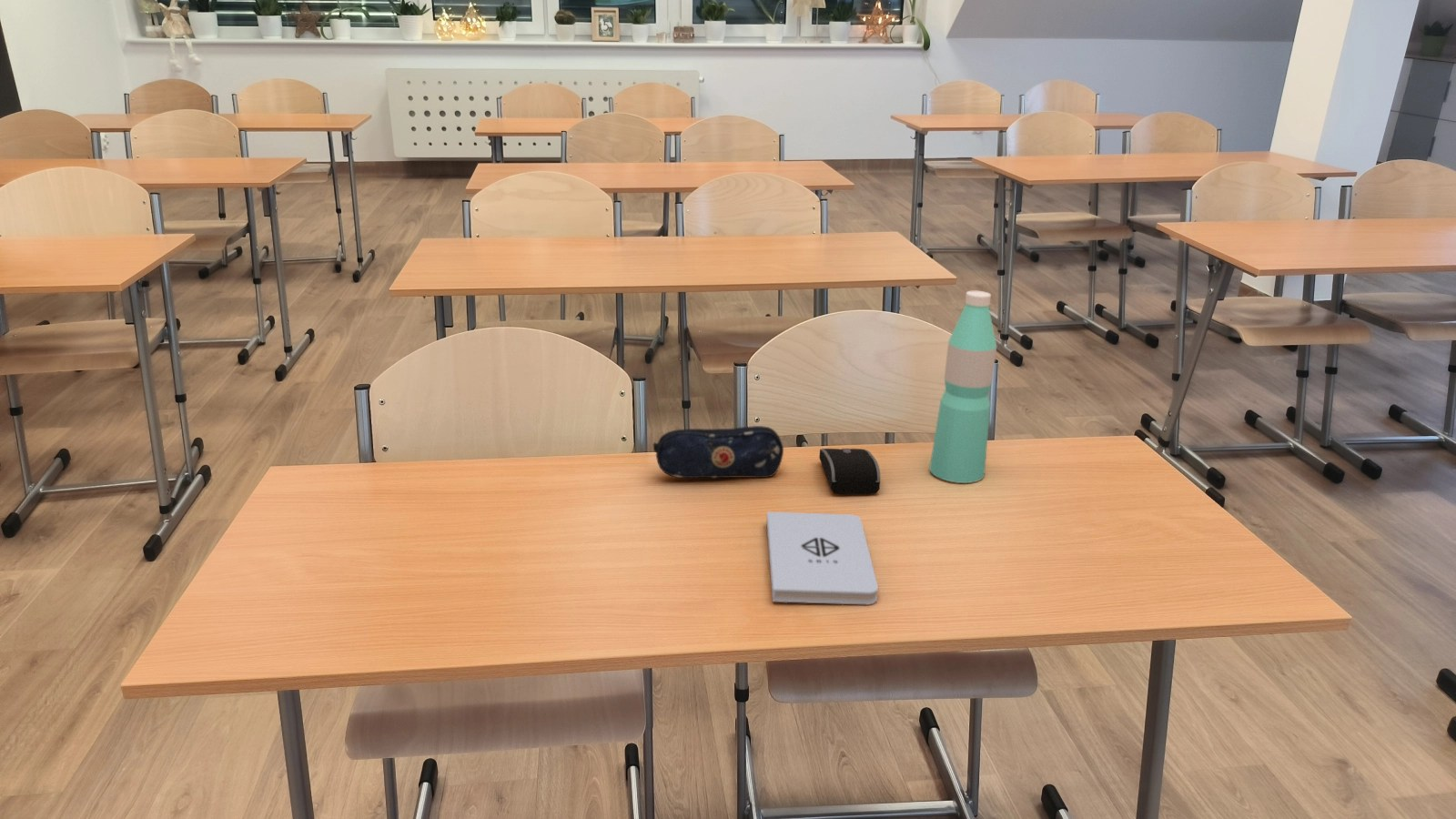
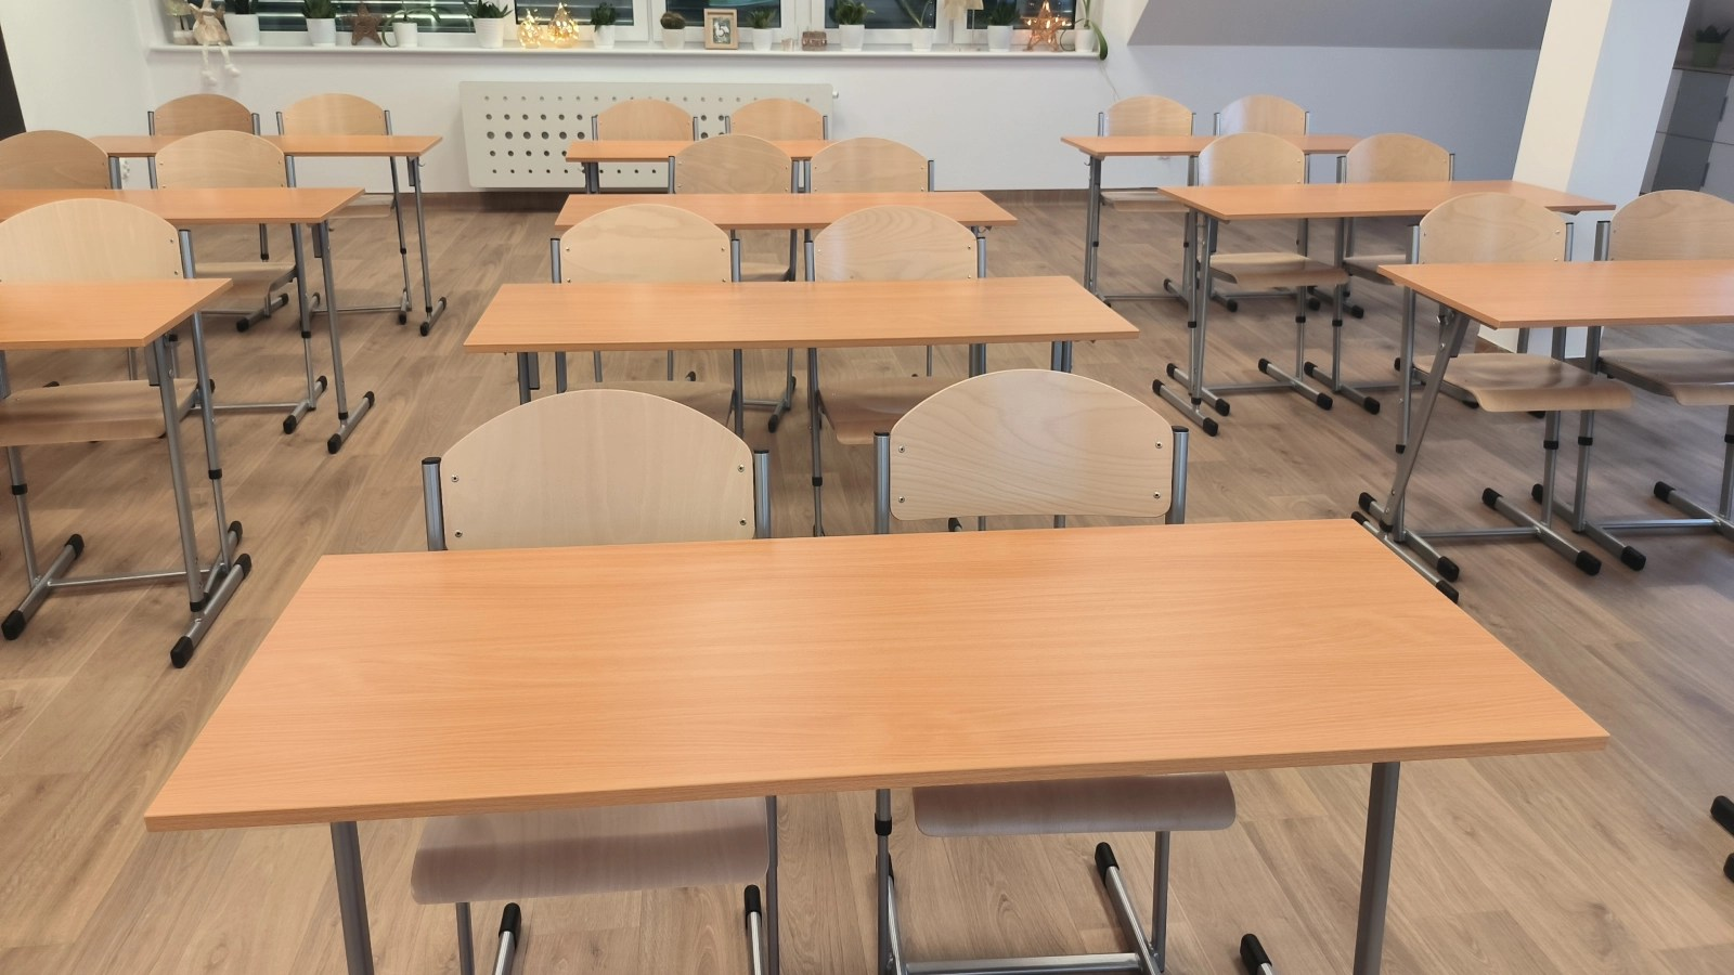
- pencil case (720, 452)
- notepad (819, 555)
- water bottle (967, 385)
- computer mouse (848, 465)
